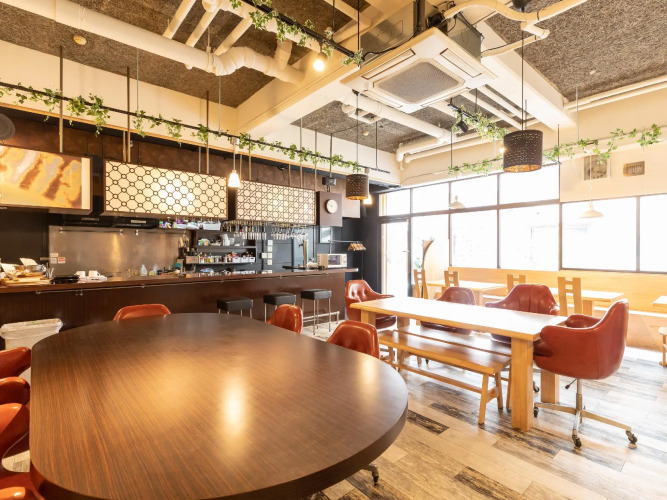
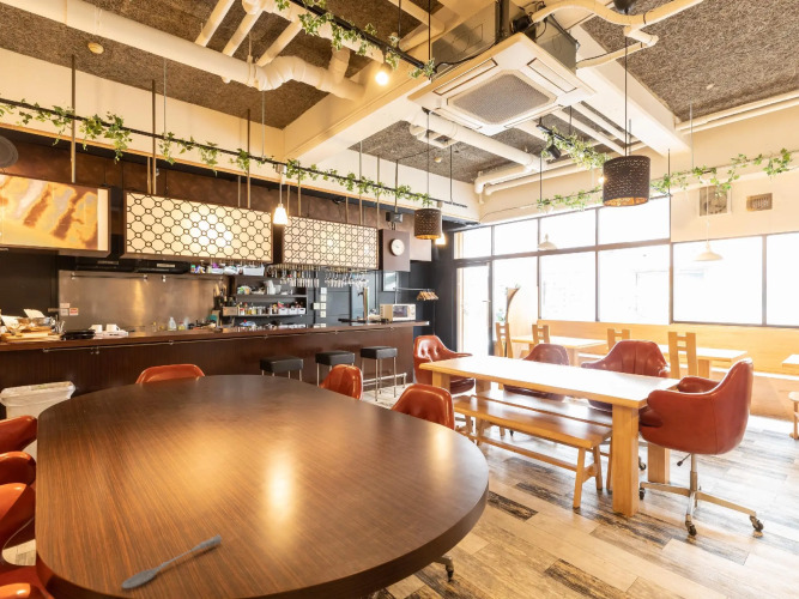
+ soupspoon (174, 559)
